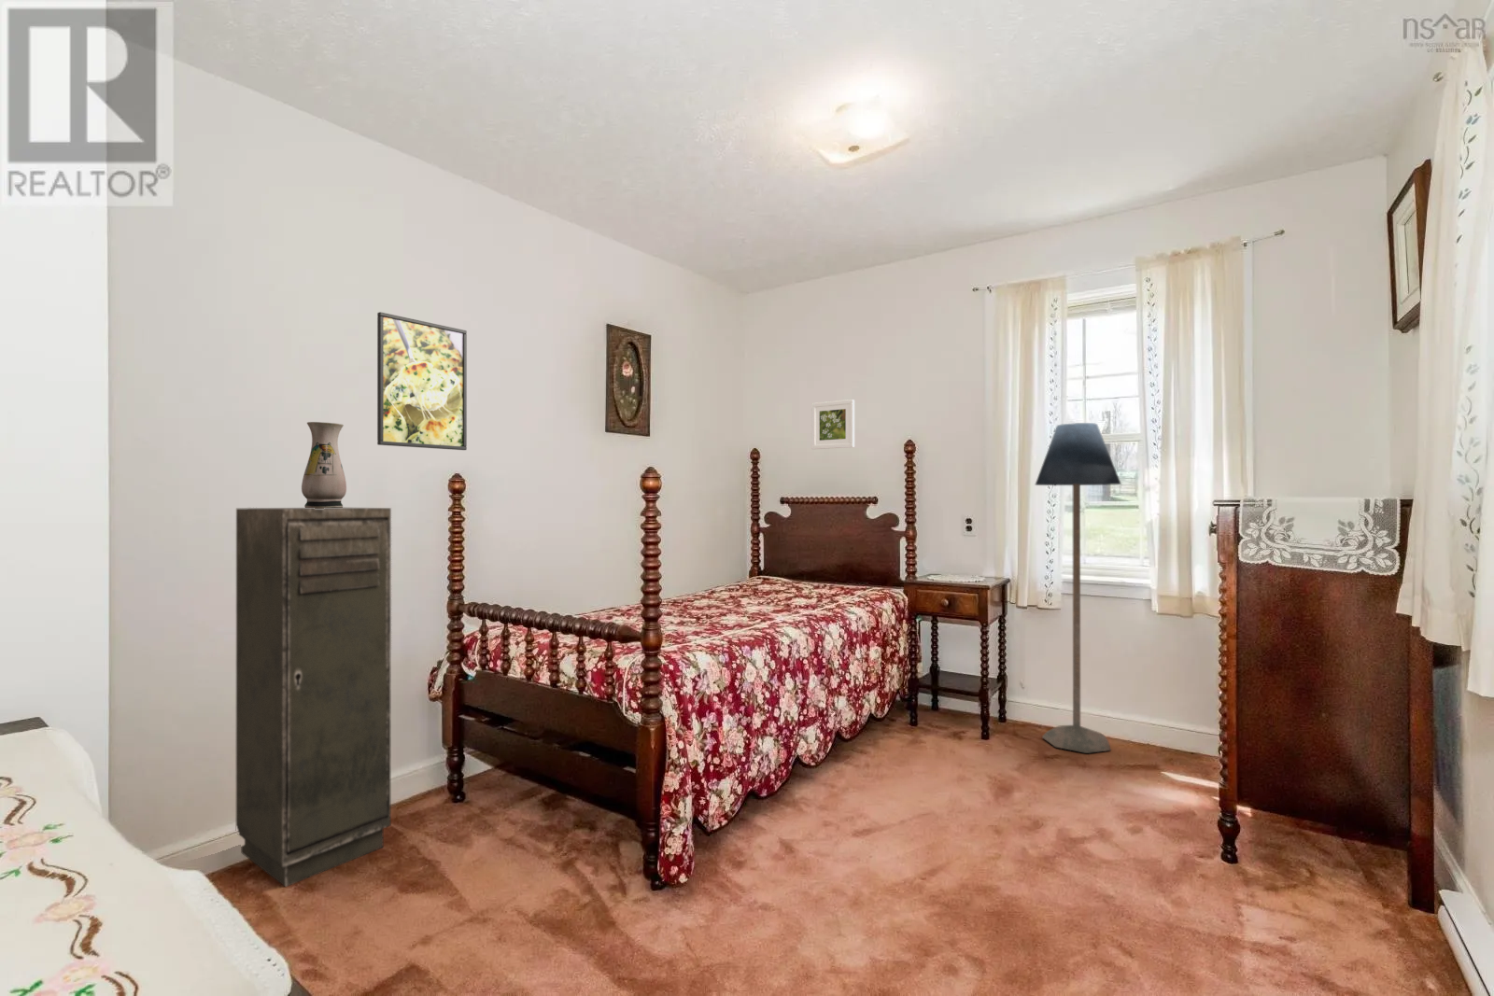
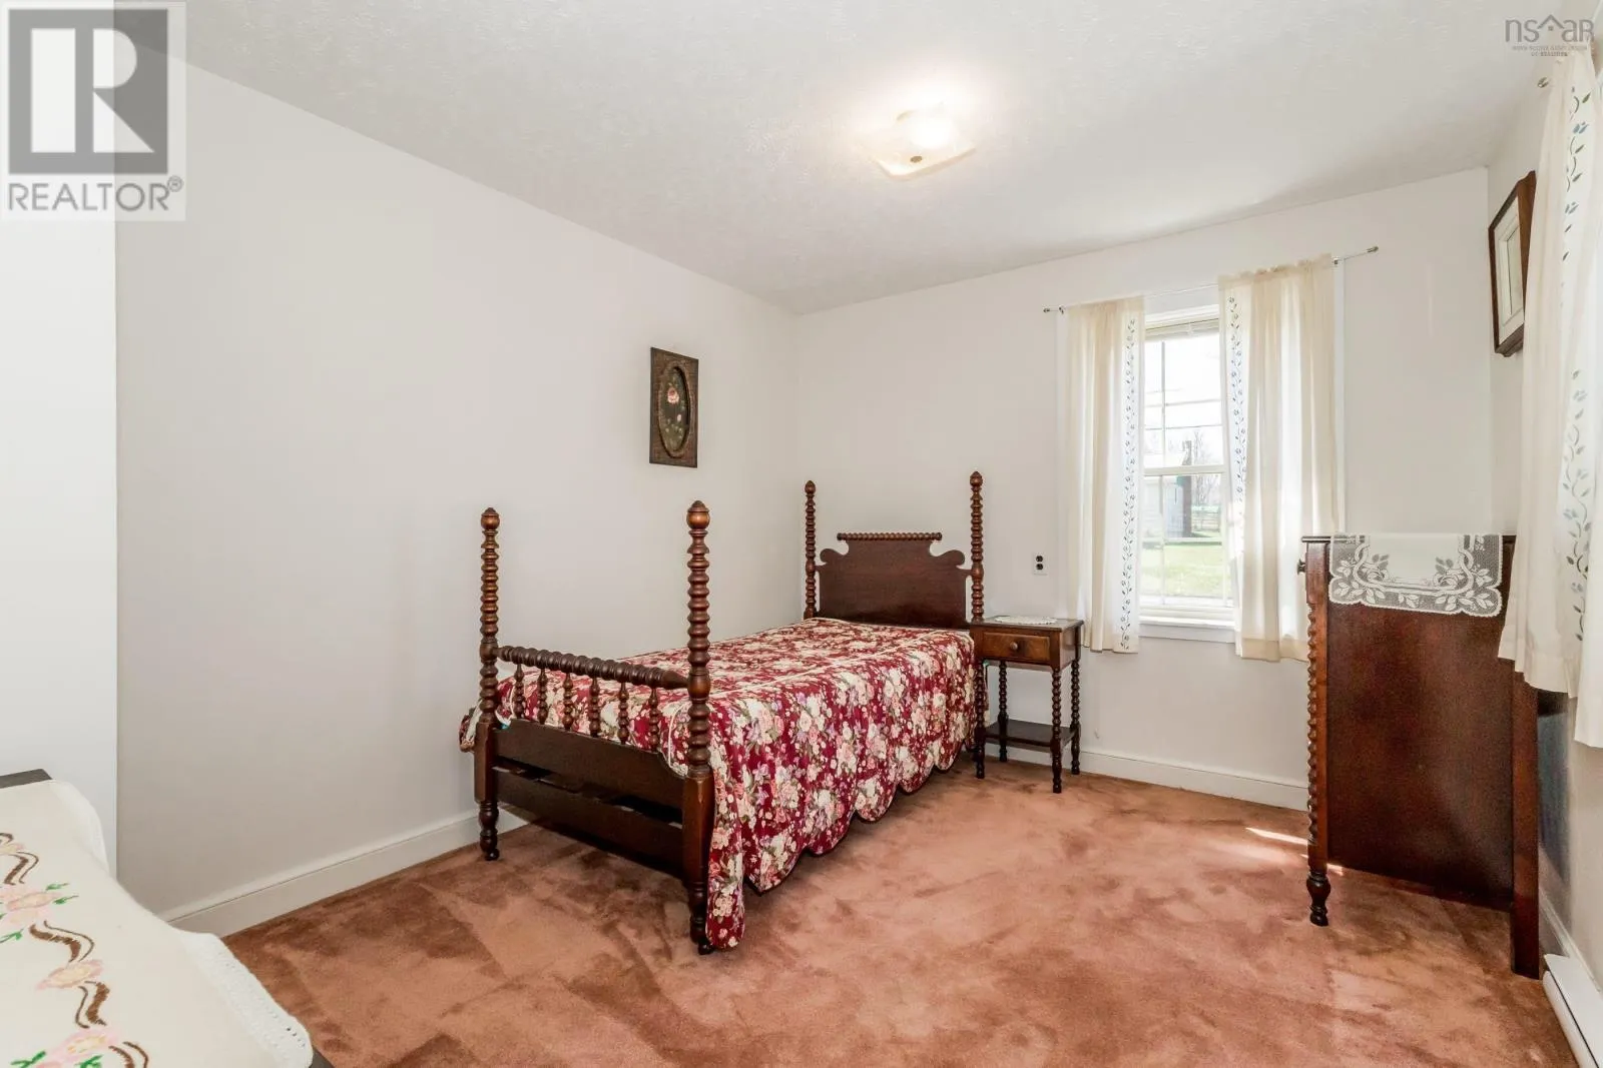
- floor lamp (1077, 582)
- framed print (831, 425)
- storage cabinet (315, 679)
- vase (323, 465)
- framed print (424, 385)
